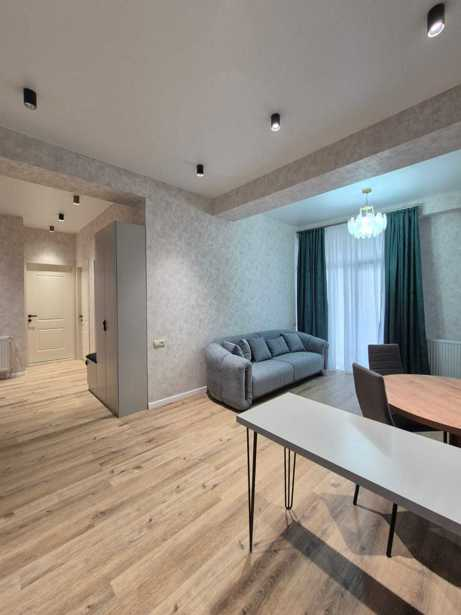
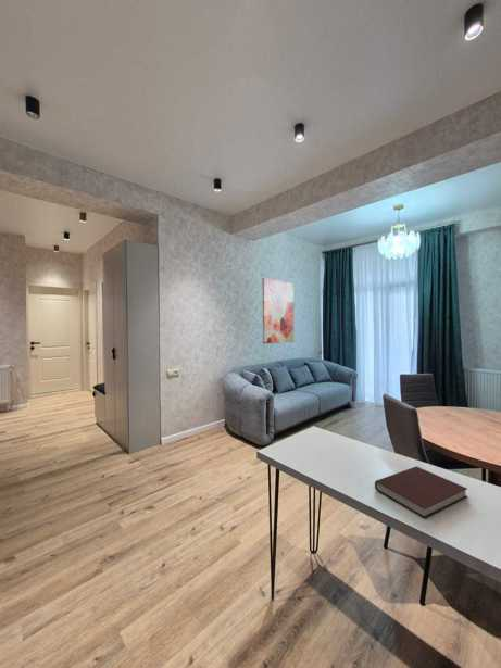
+ wall art (278, 312)
+ notebook (419, 488)
